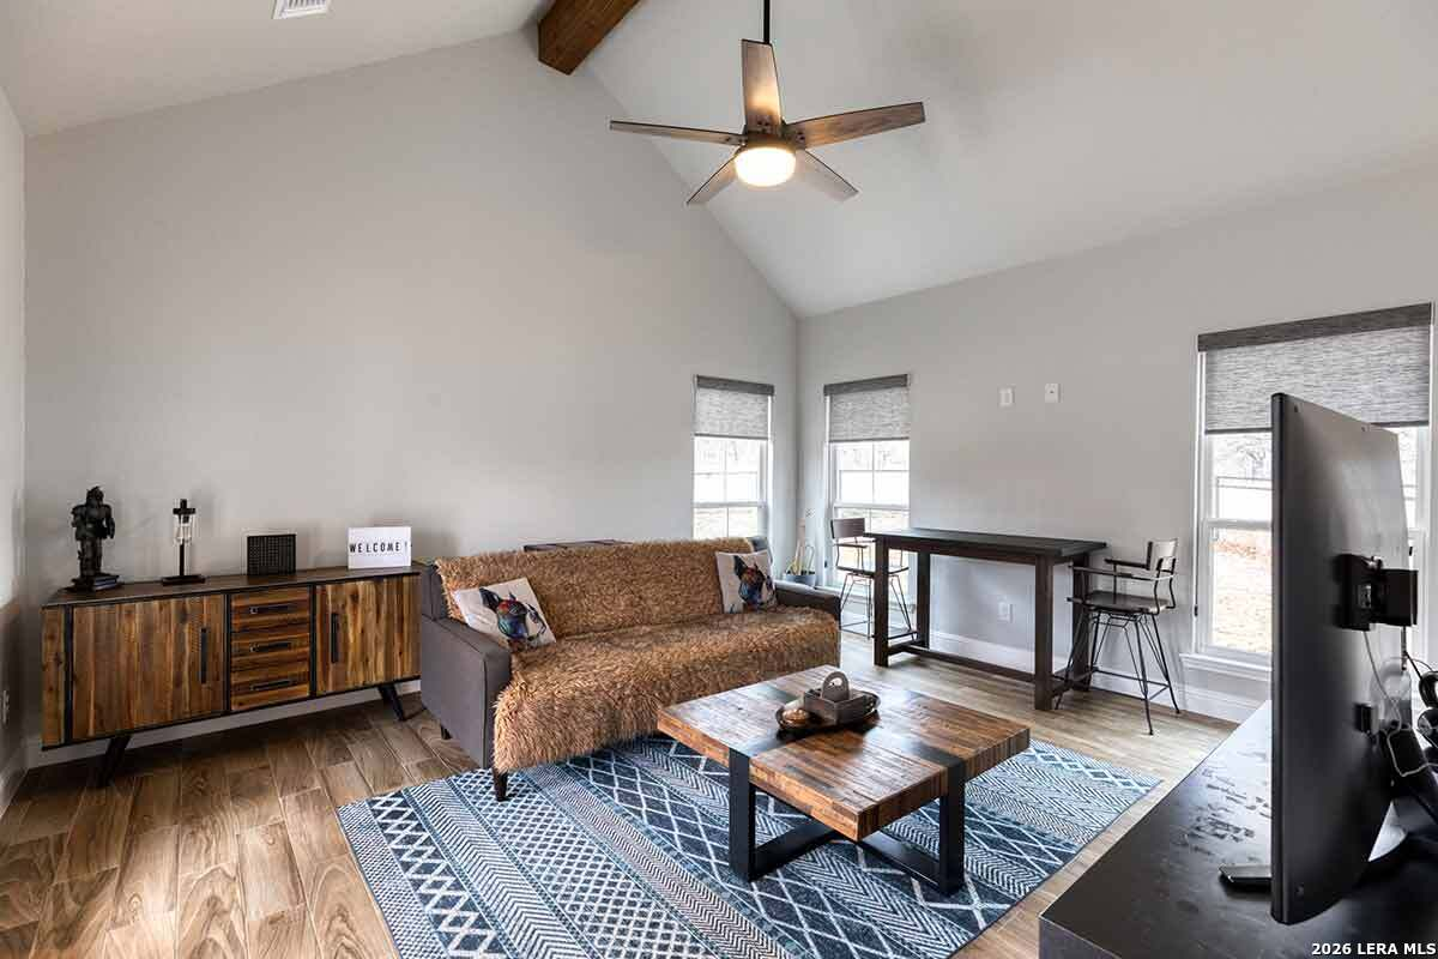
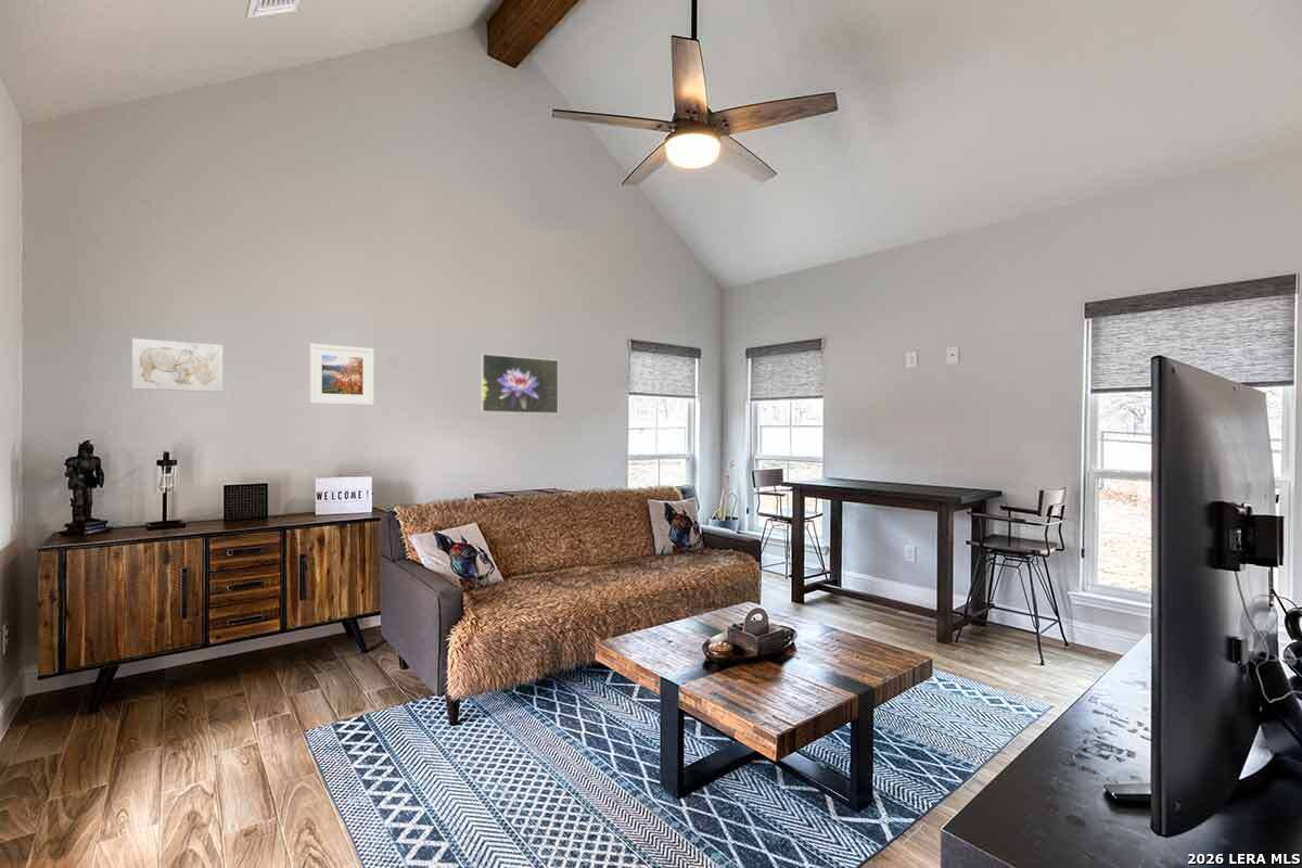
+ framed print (342, 374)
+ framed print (521, 384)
+ wall art (178, 366)
